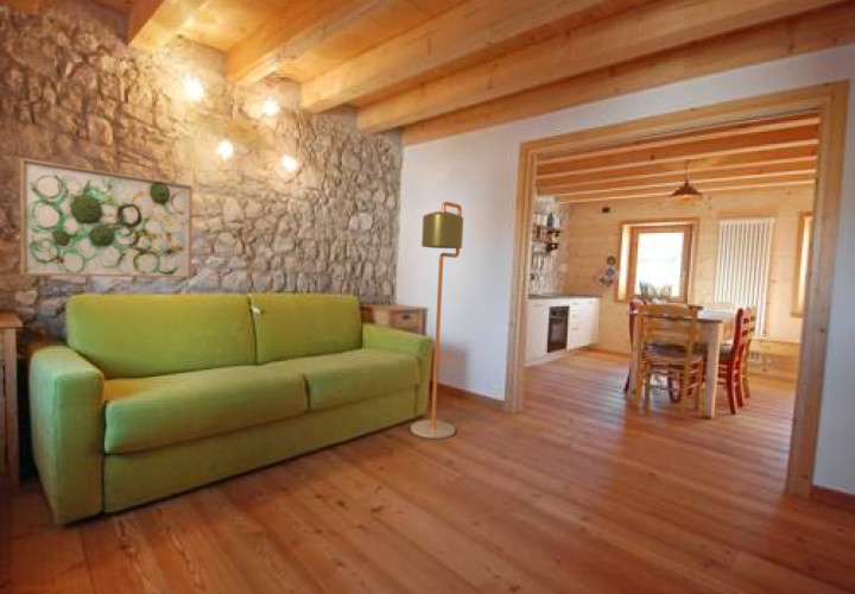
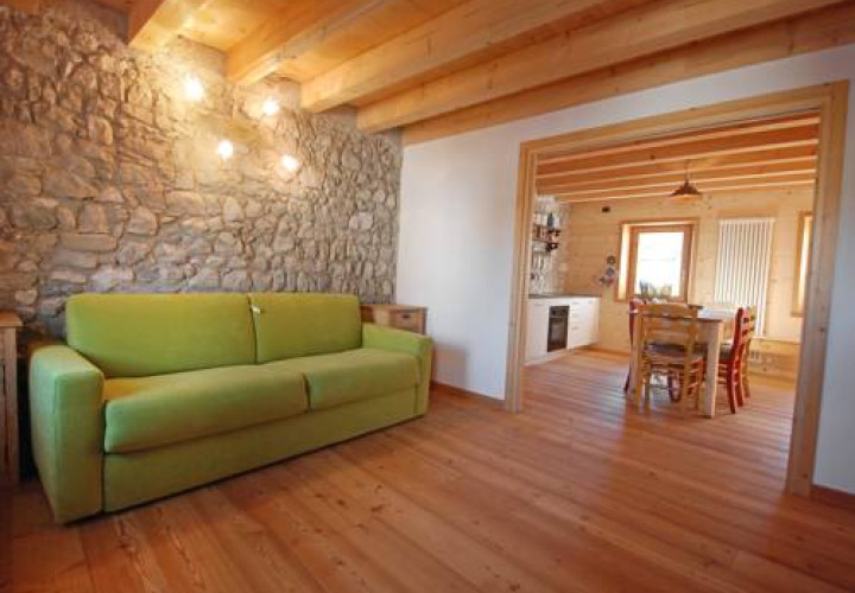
- floor lamp (439, 317)
- wall art (115, 225)
